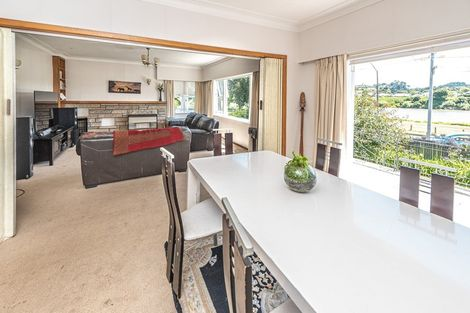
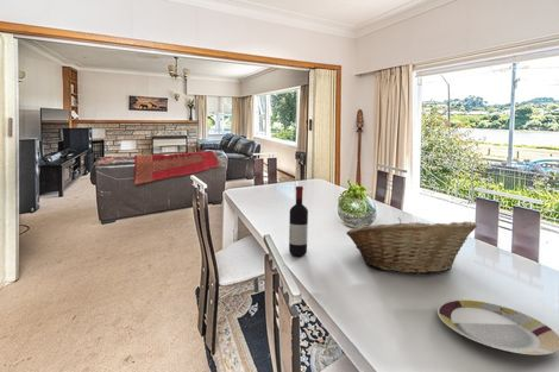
+ fruit basket (408, 239)
+ wine bottle (299, 220)
+ plate (492, 326)
